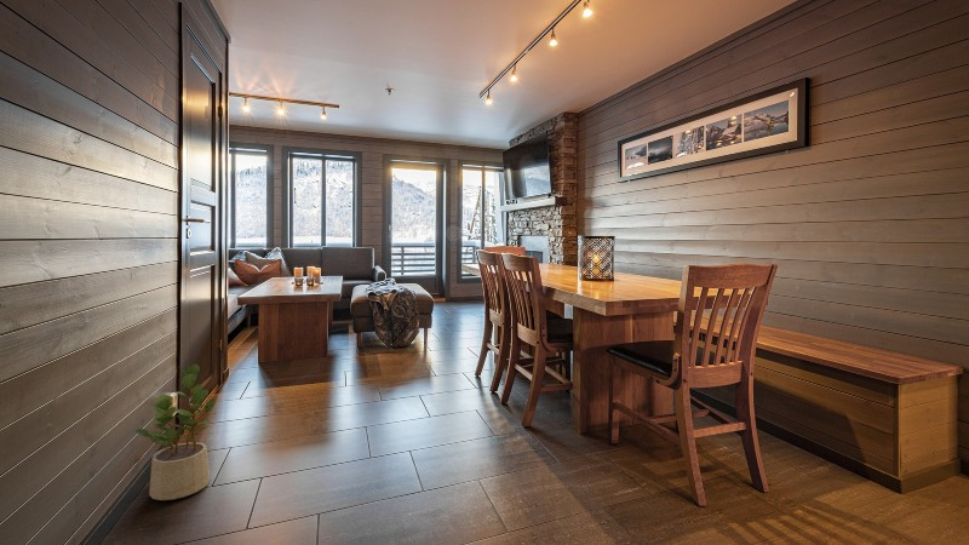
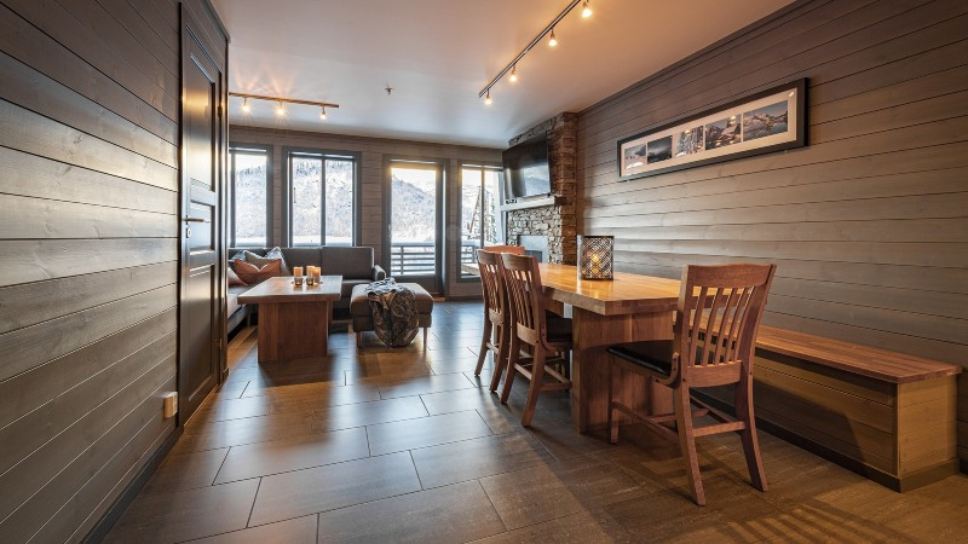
- potted plant (172, 428)
